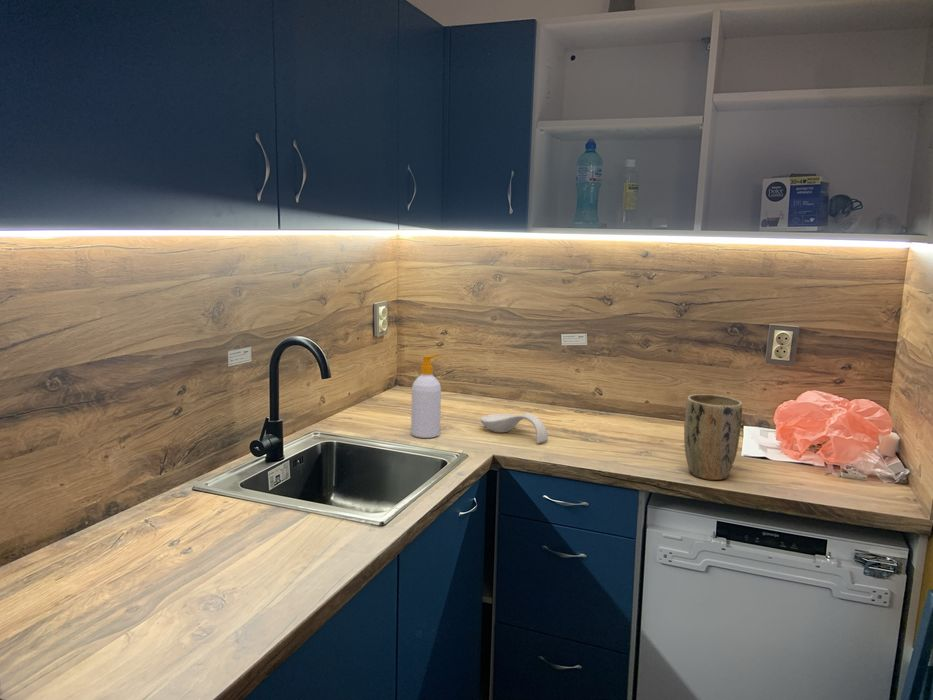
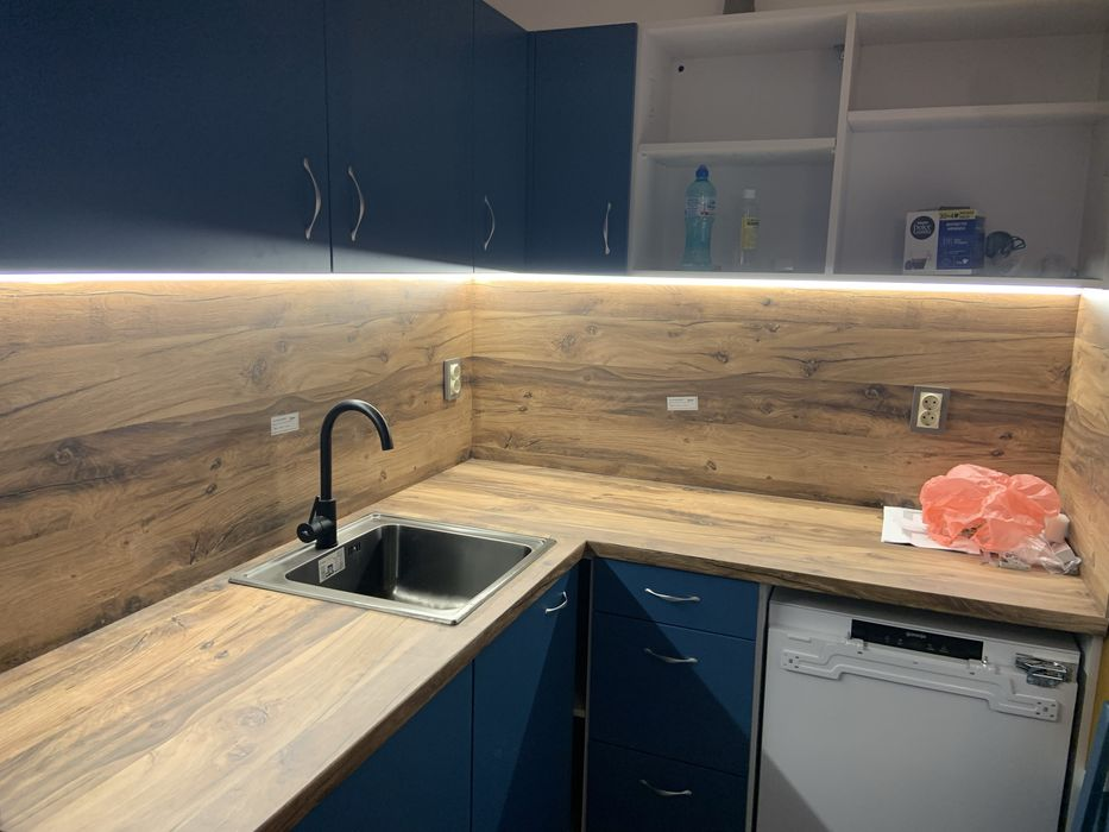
- soap bottle (427, 395)
- spoon rest (513, 422)
- plant pot (710, 437)
